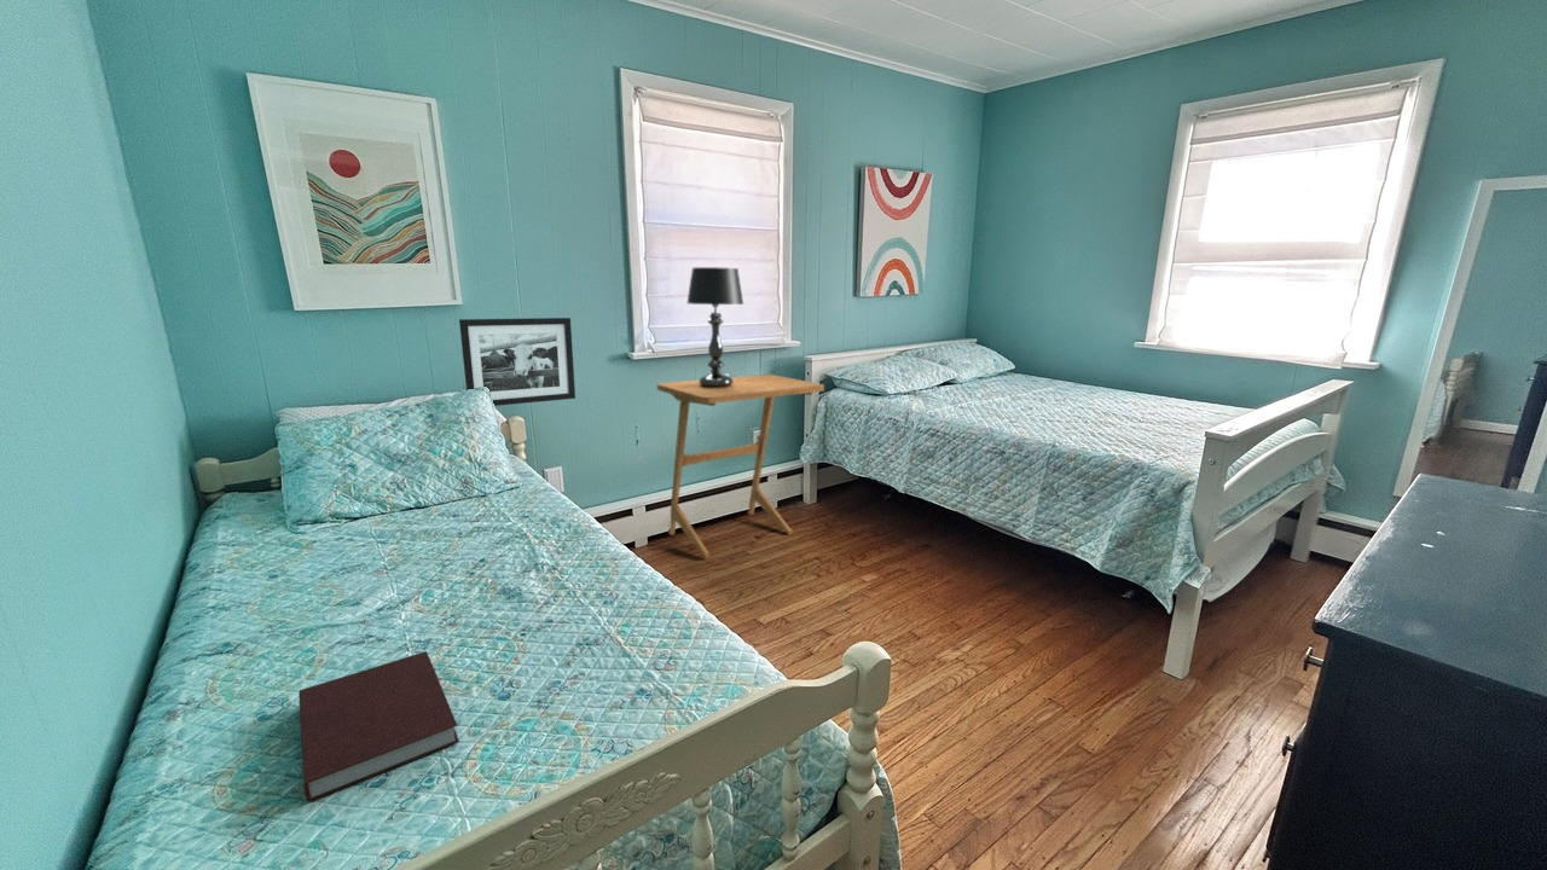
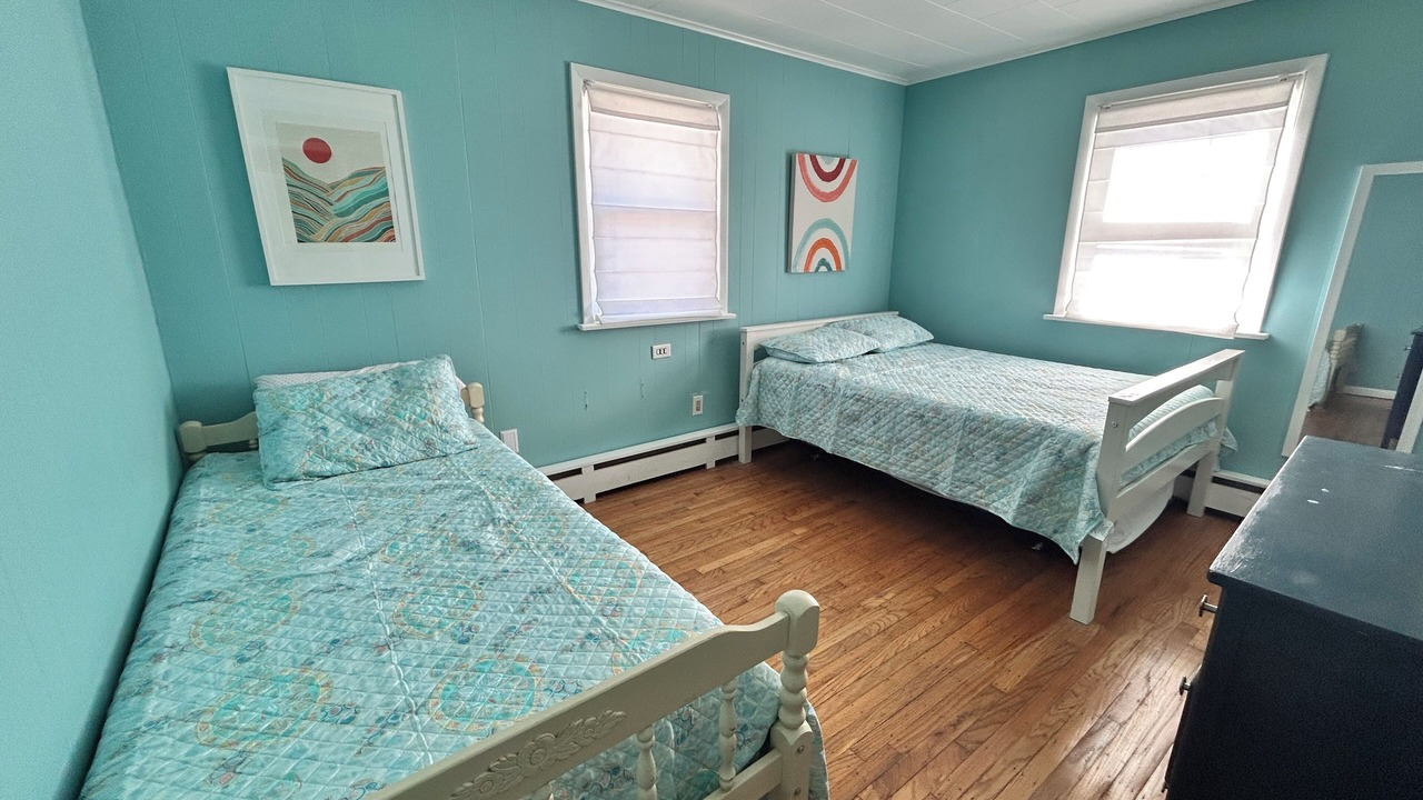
- table lamp (715, 327)
- notebook (375, 715)
- picture frame (520, 361)
- side table (736, 456)
